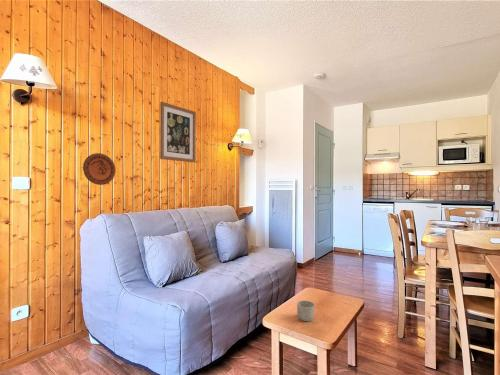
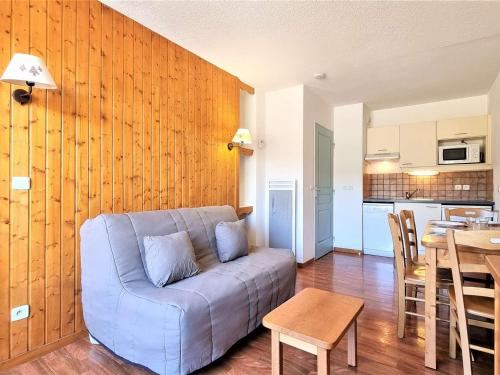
- decorative plate (99, 169)
- mug (306, 310)
- wall art (179, 134)
